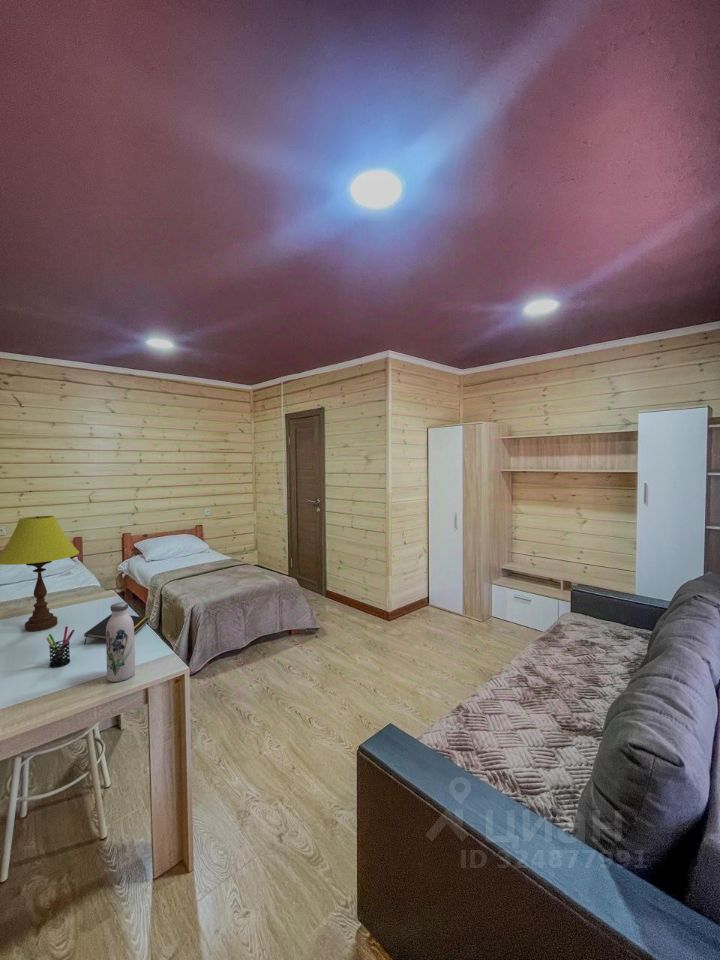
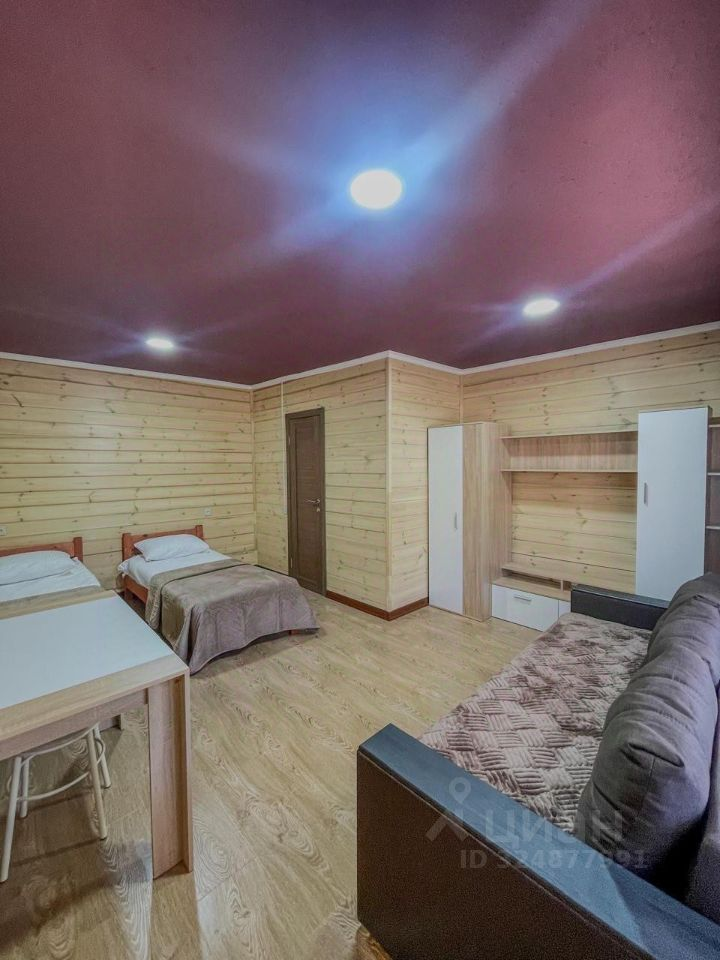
- pen holder (58, 646)
- table lamp (39, 571)
- water bottle (120, 640)
- notepad (108, 620)
